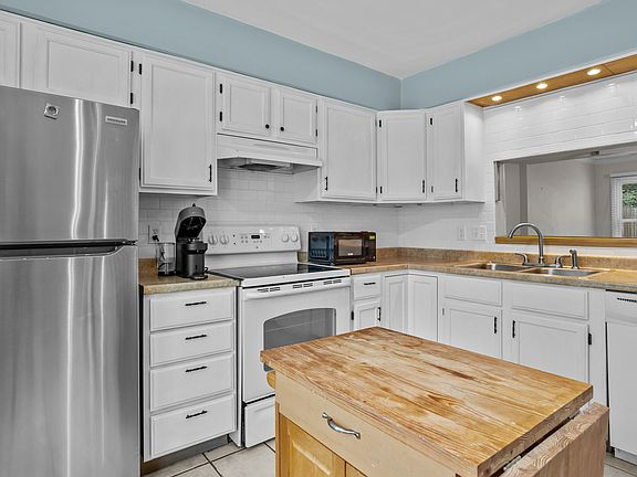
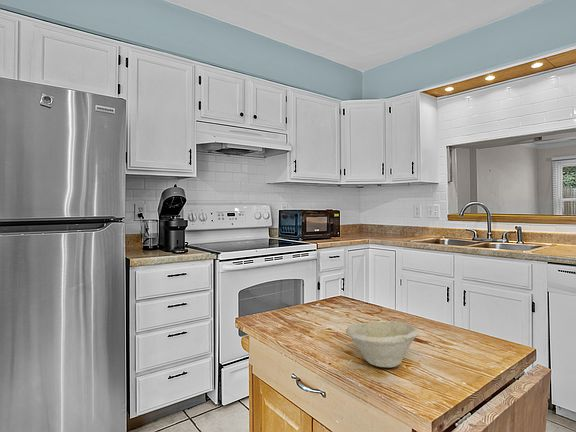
+ bowl (381, 344)
